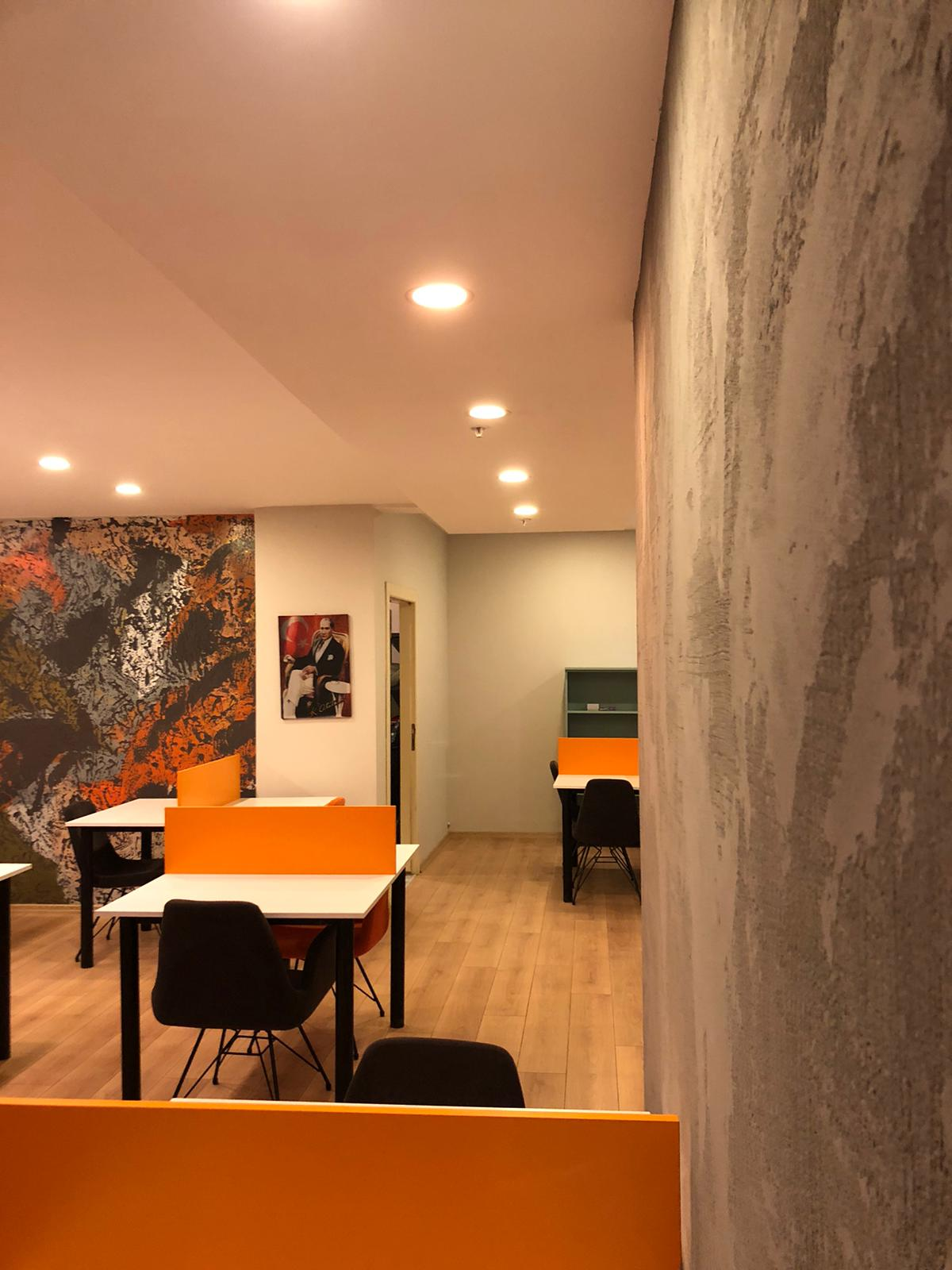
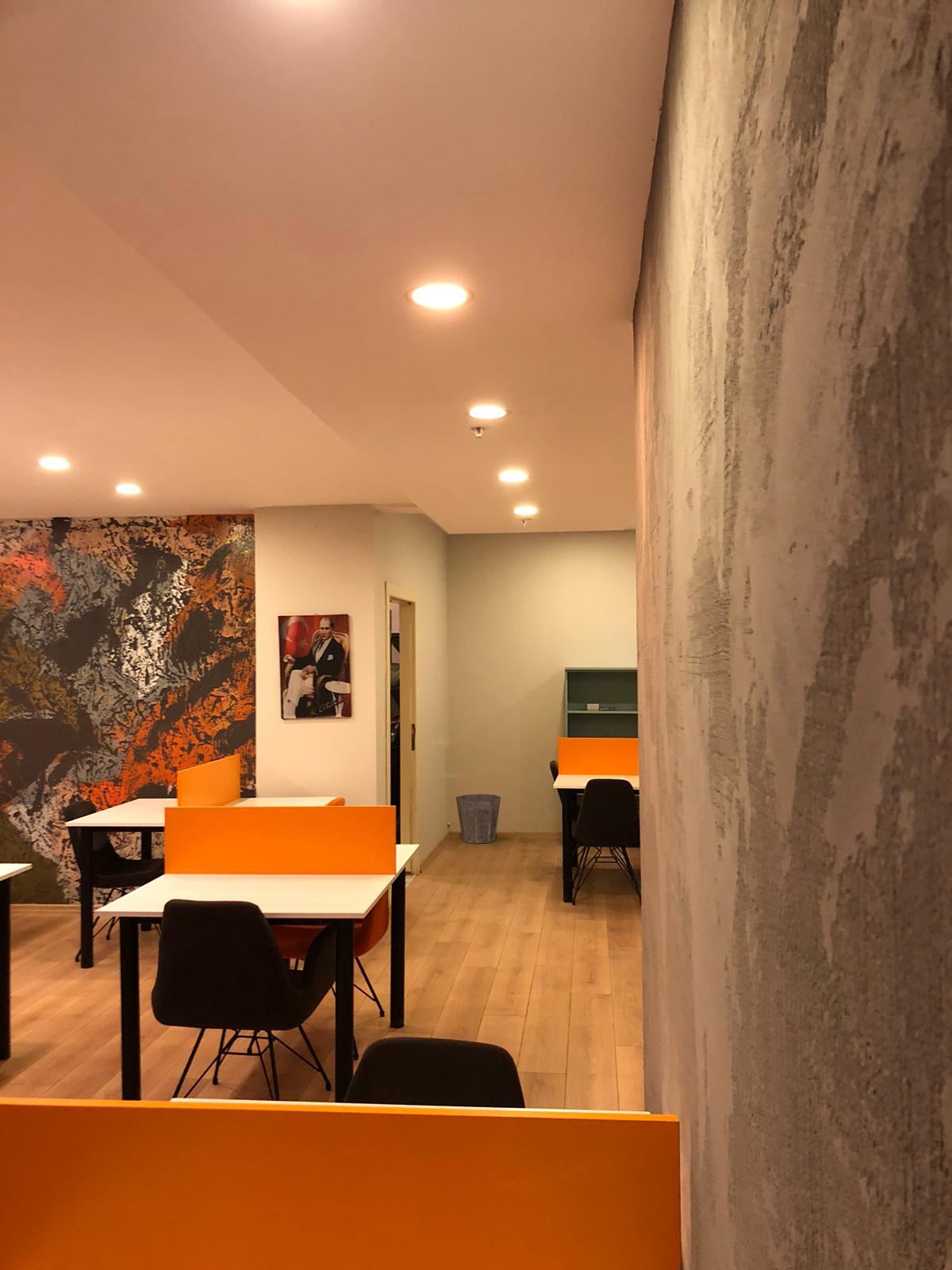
+ waste bin (478, 818)
